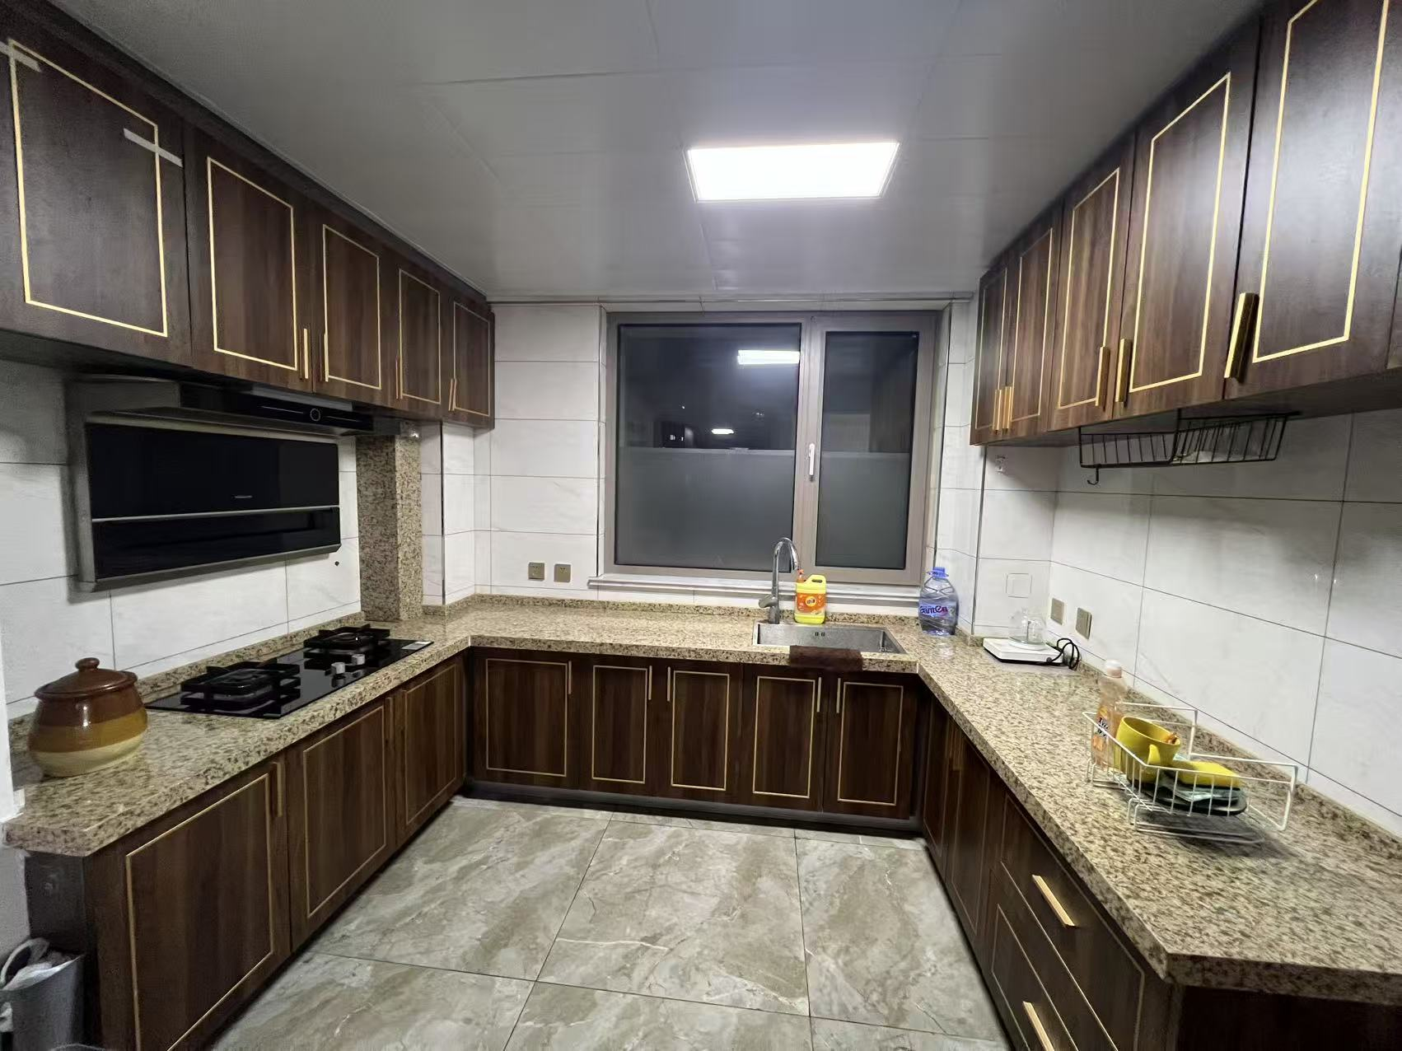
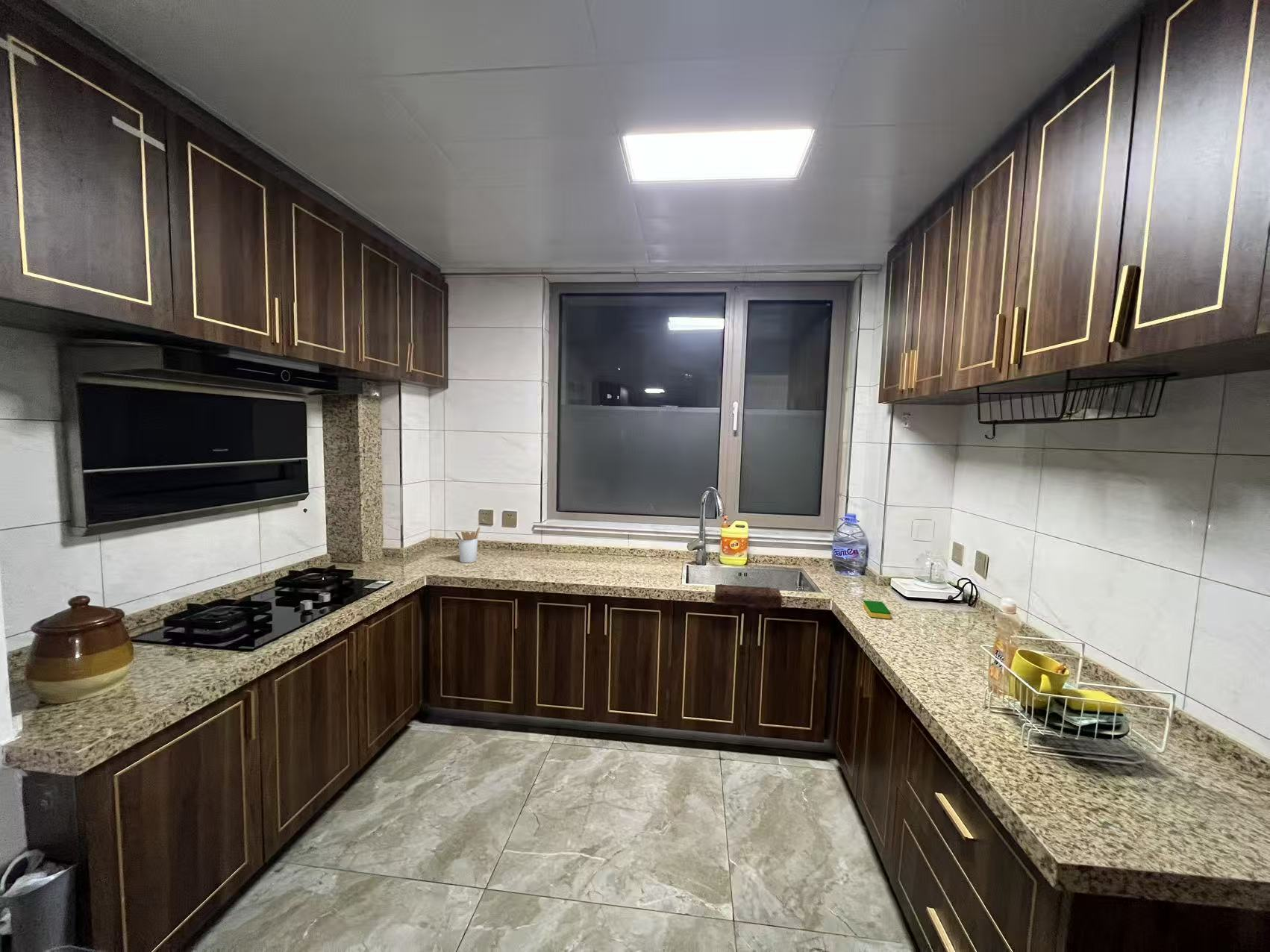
+ dish sponge (876, 609)
+ utensil holder (468, 545)
